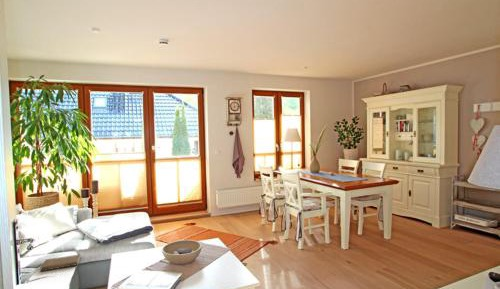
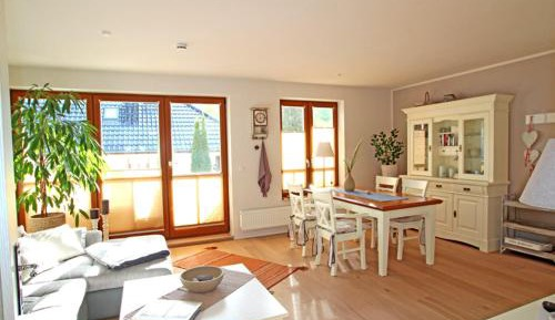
- book (61, 262)
